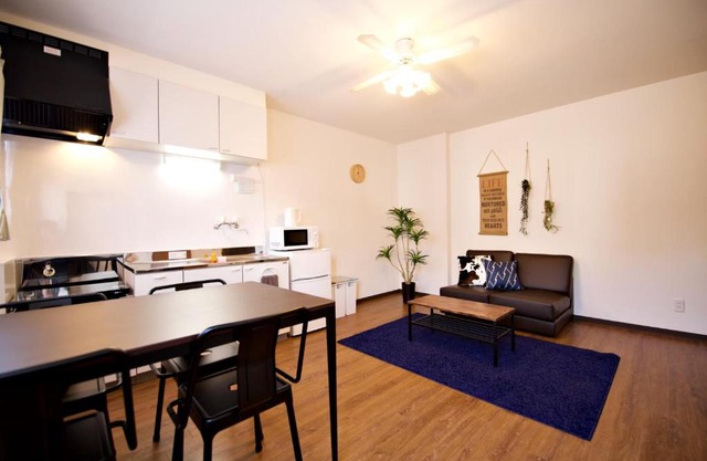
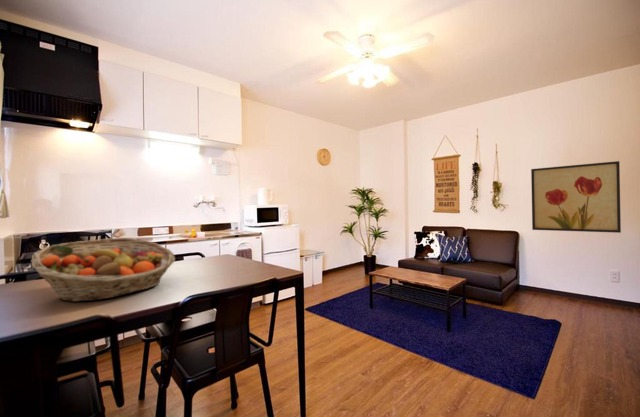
+ fruit basket (112, 265)
+ wall art (572, 198)
